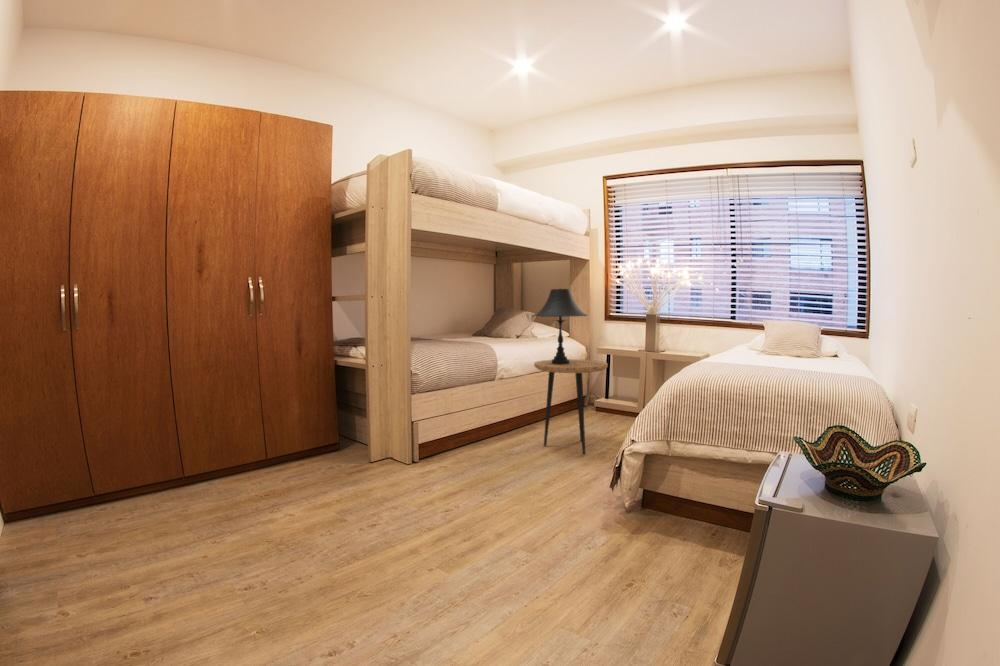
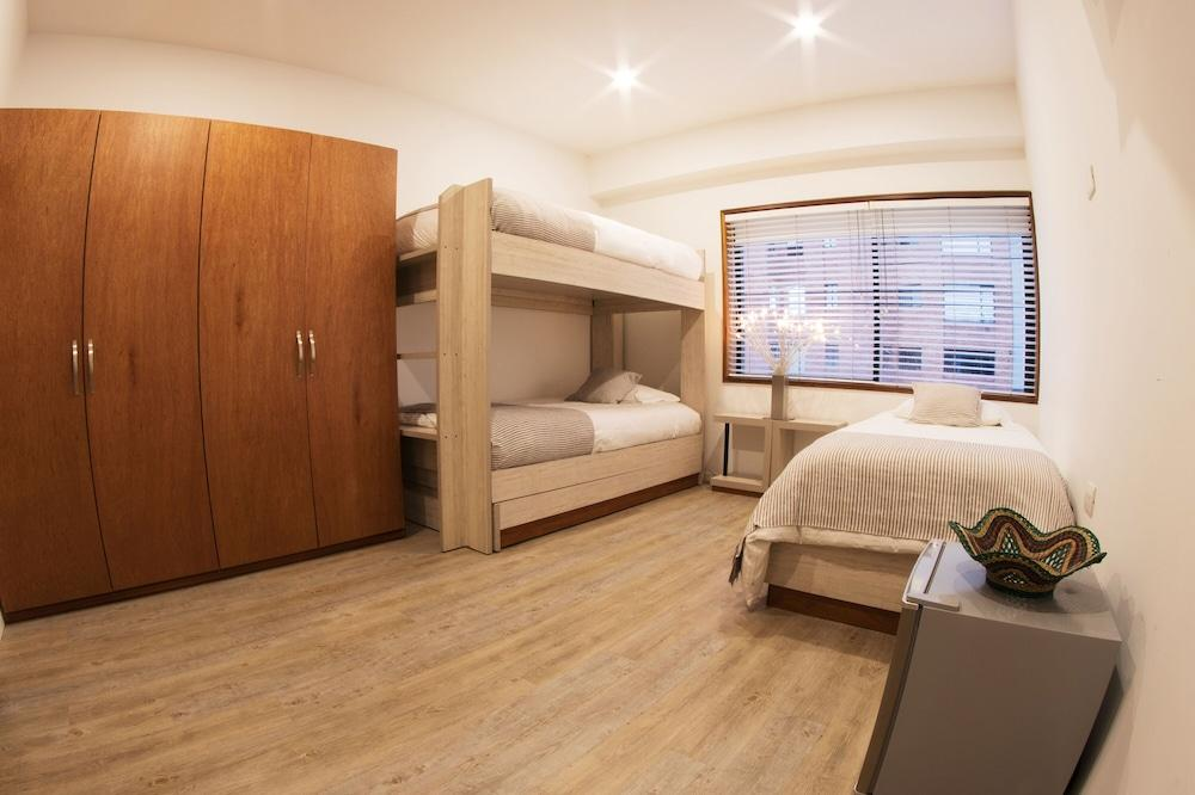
- side table (578, 405)
- table lamp (560, 325)
